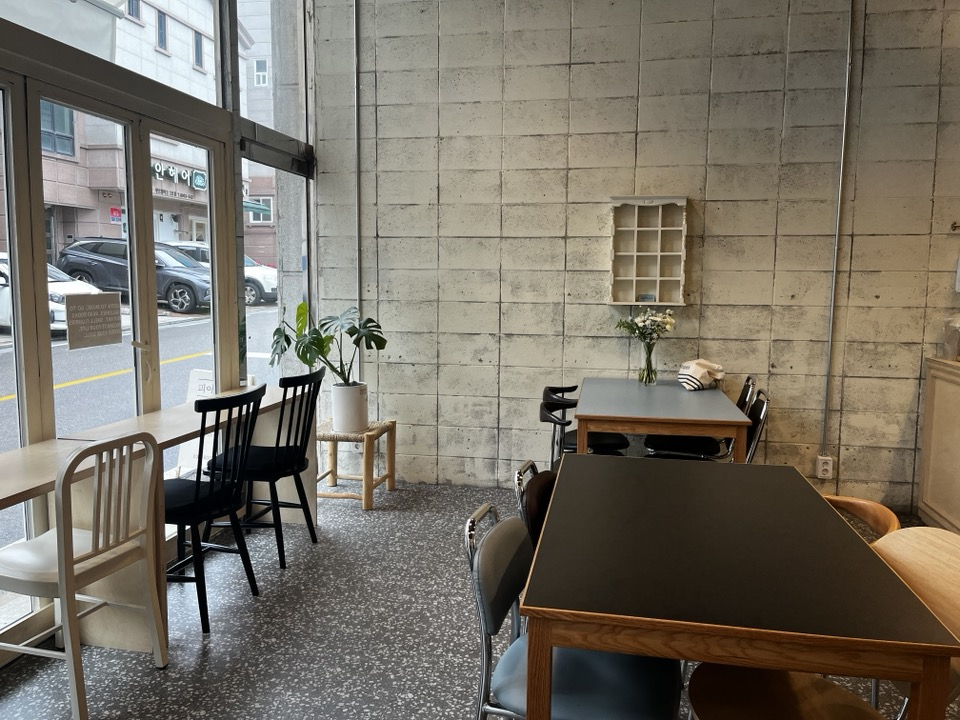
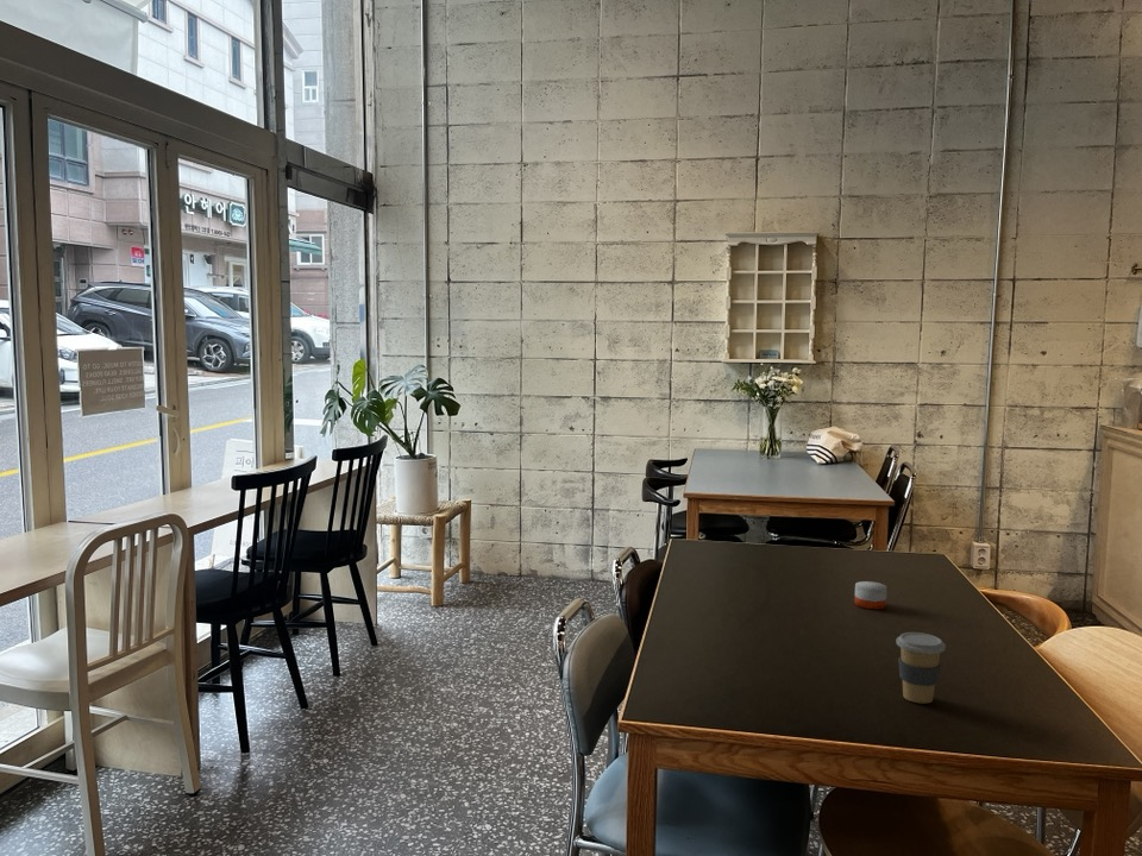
+ coffee cup (918, 668)
+ candle (871, 584)
